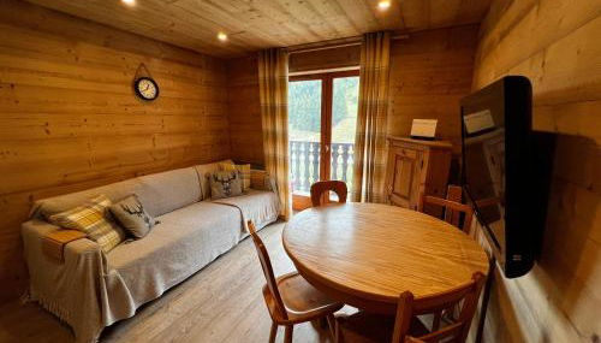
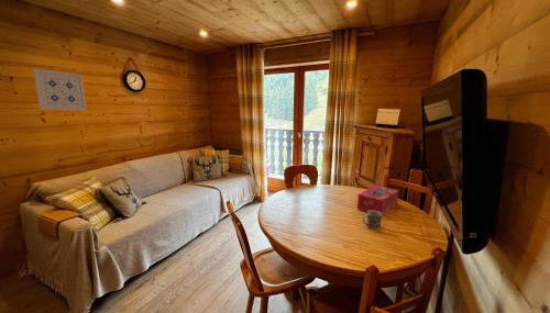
+ wall art (62, 91)
+ cup (372, 219)
+ tissue box (378, 199)
